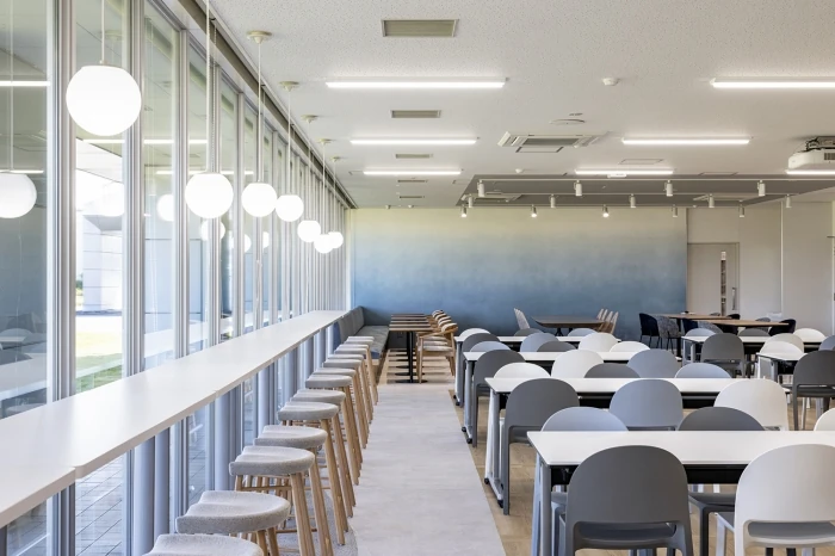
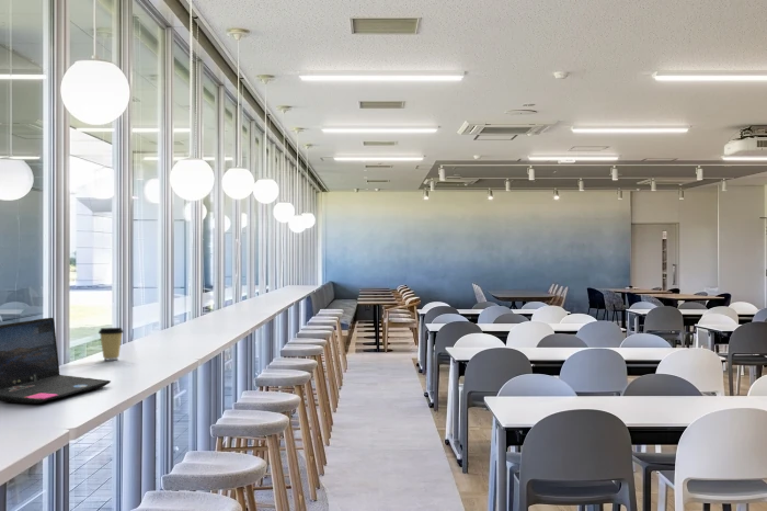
+ coffee cup (111, 343)
+ laptop (46, 357)
